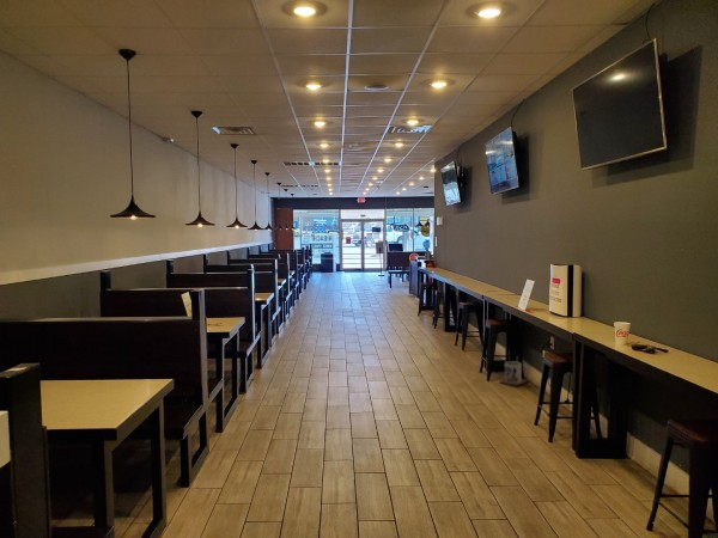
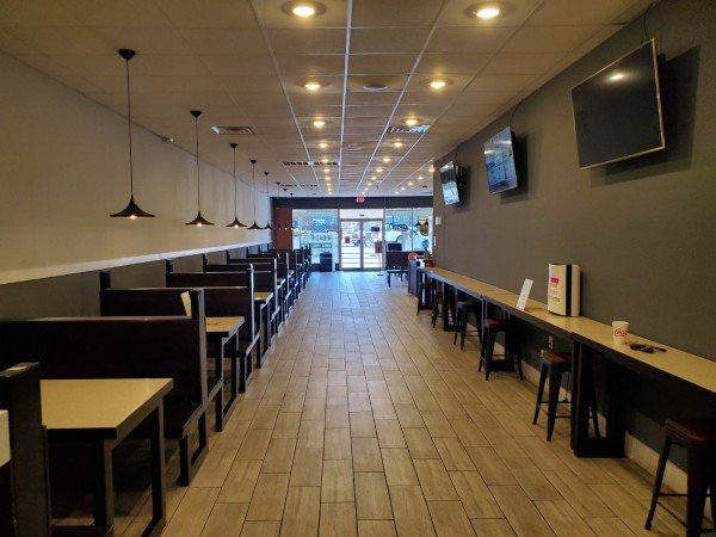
- trash can (515, 372)
